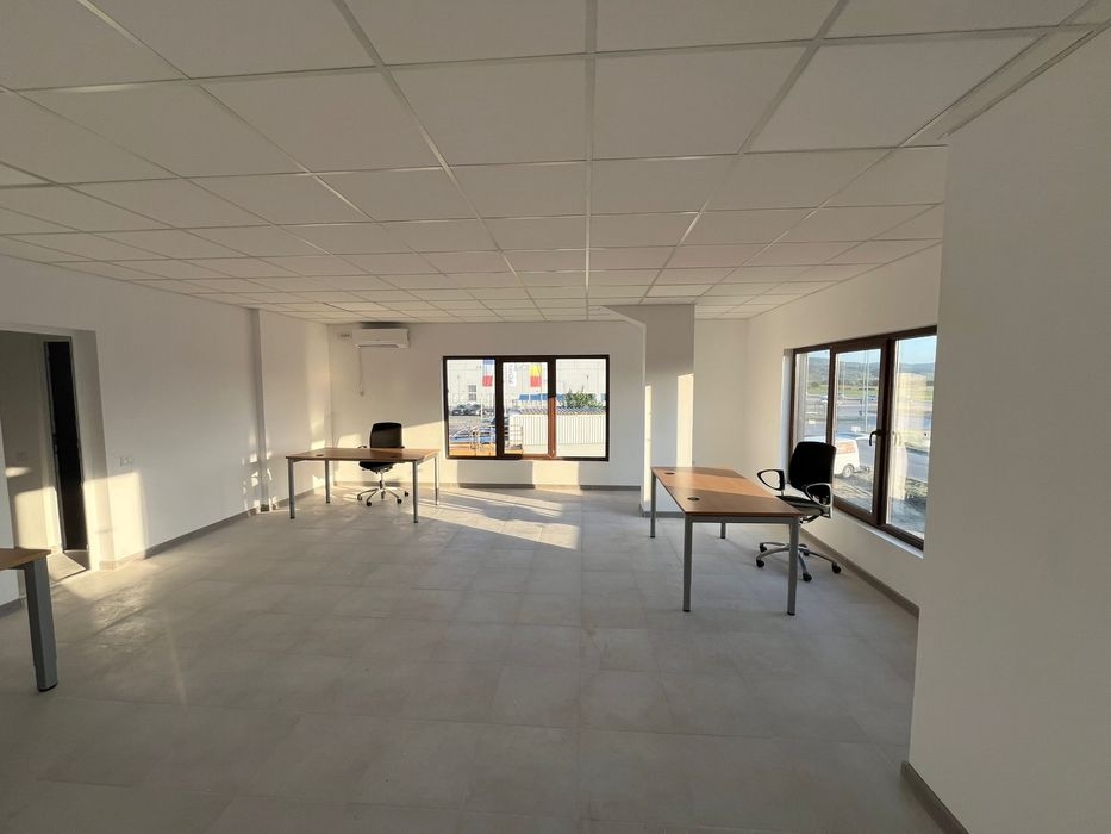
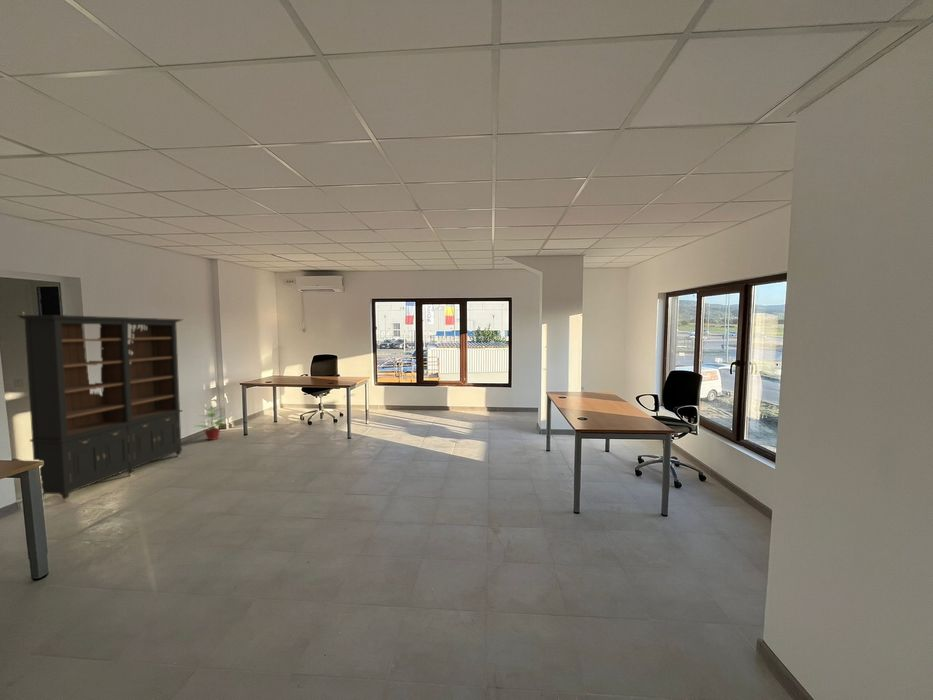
+ bookcase (117, 395)
+ potted plant (213, 422)
